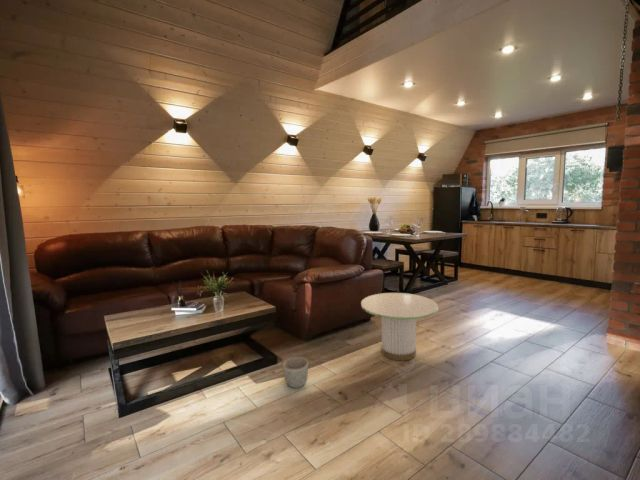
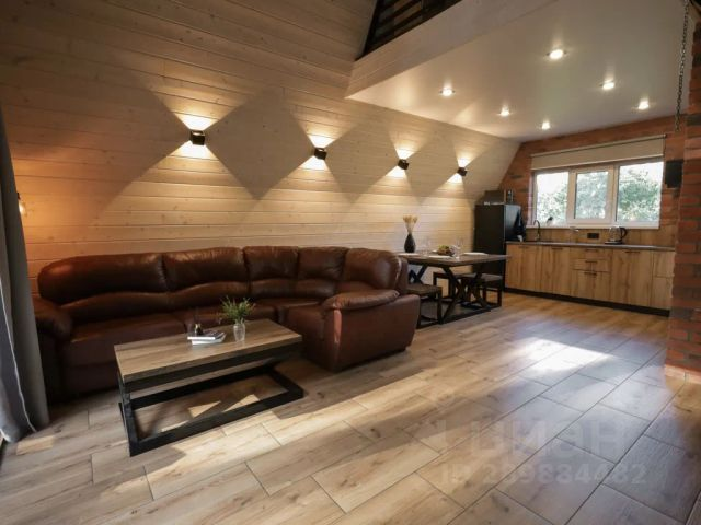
- side table (398, 328)
- planter (296, 373)
